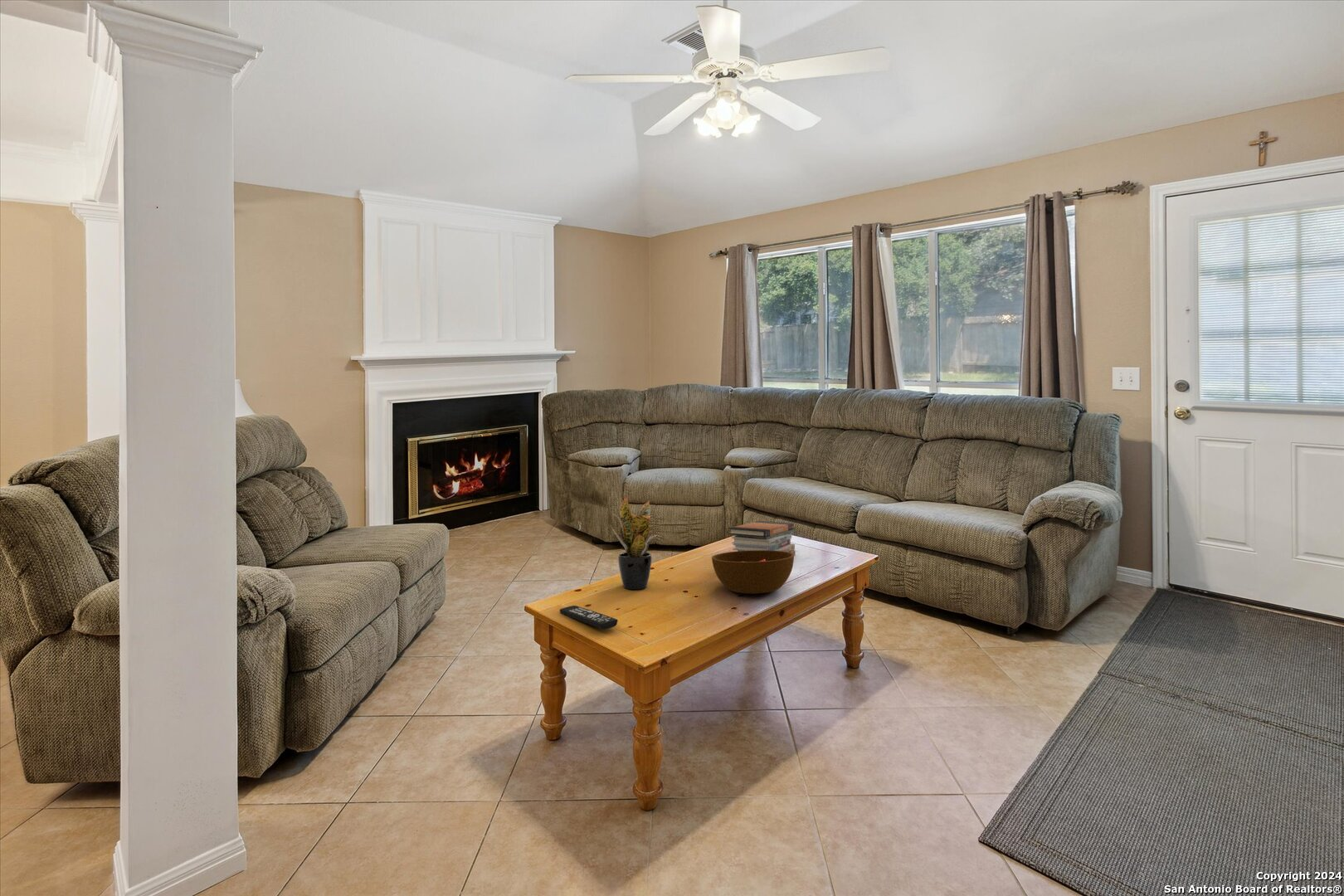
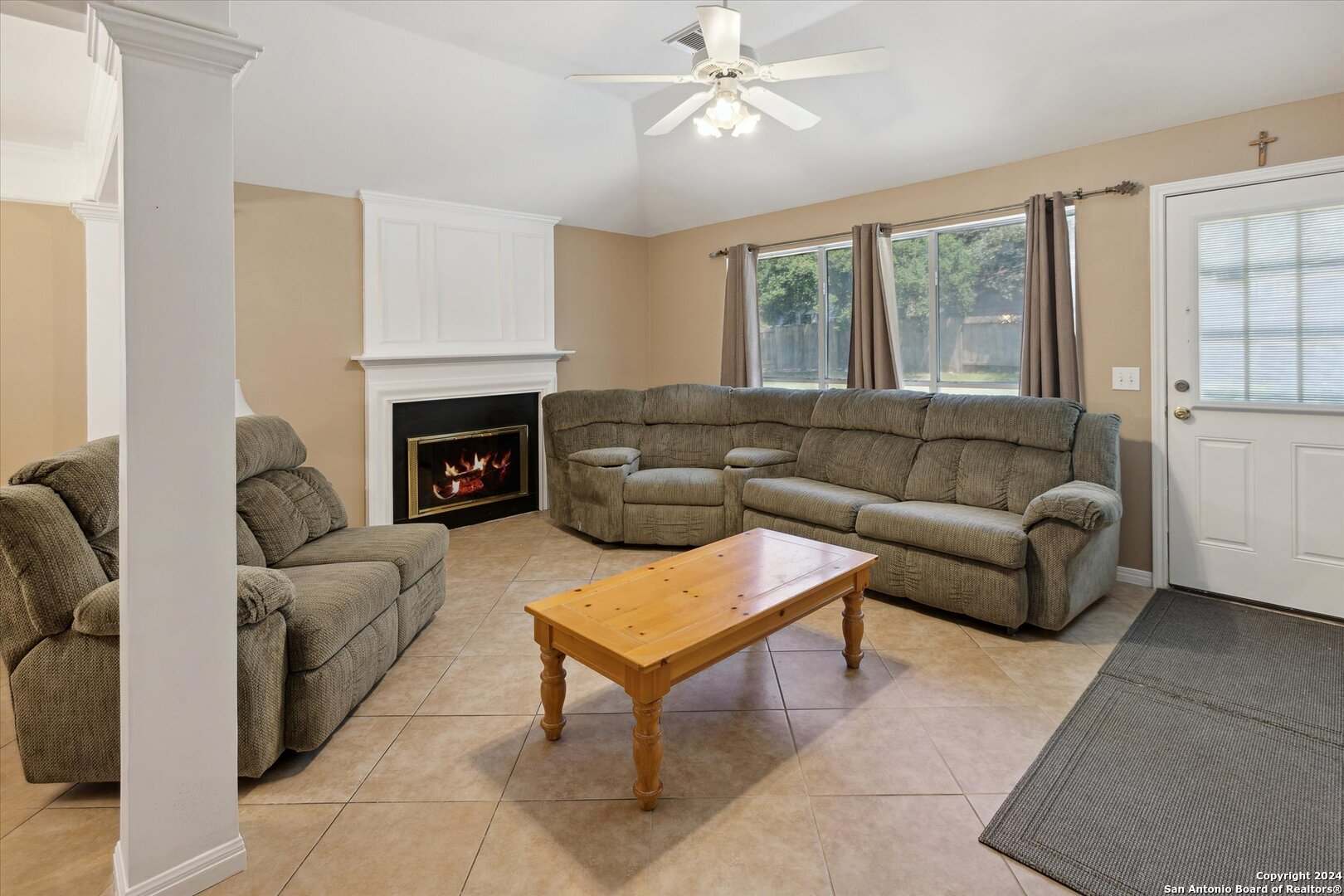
- bowl (752, 572)
- book stack (762, 542)
- potted plant (635, 540)
- remote control (587, 616)
